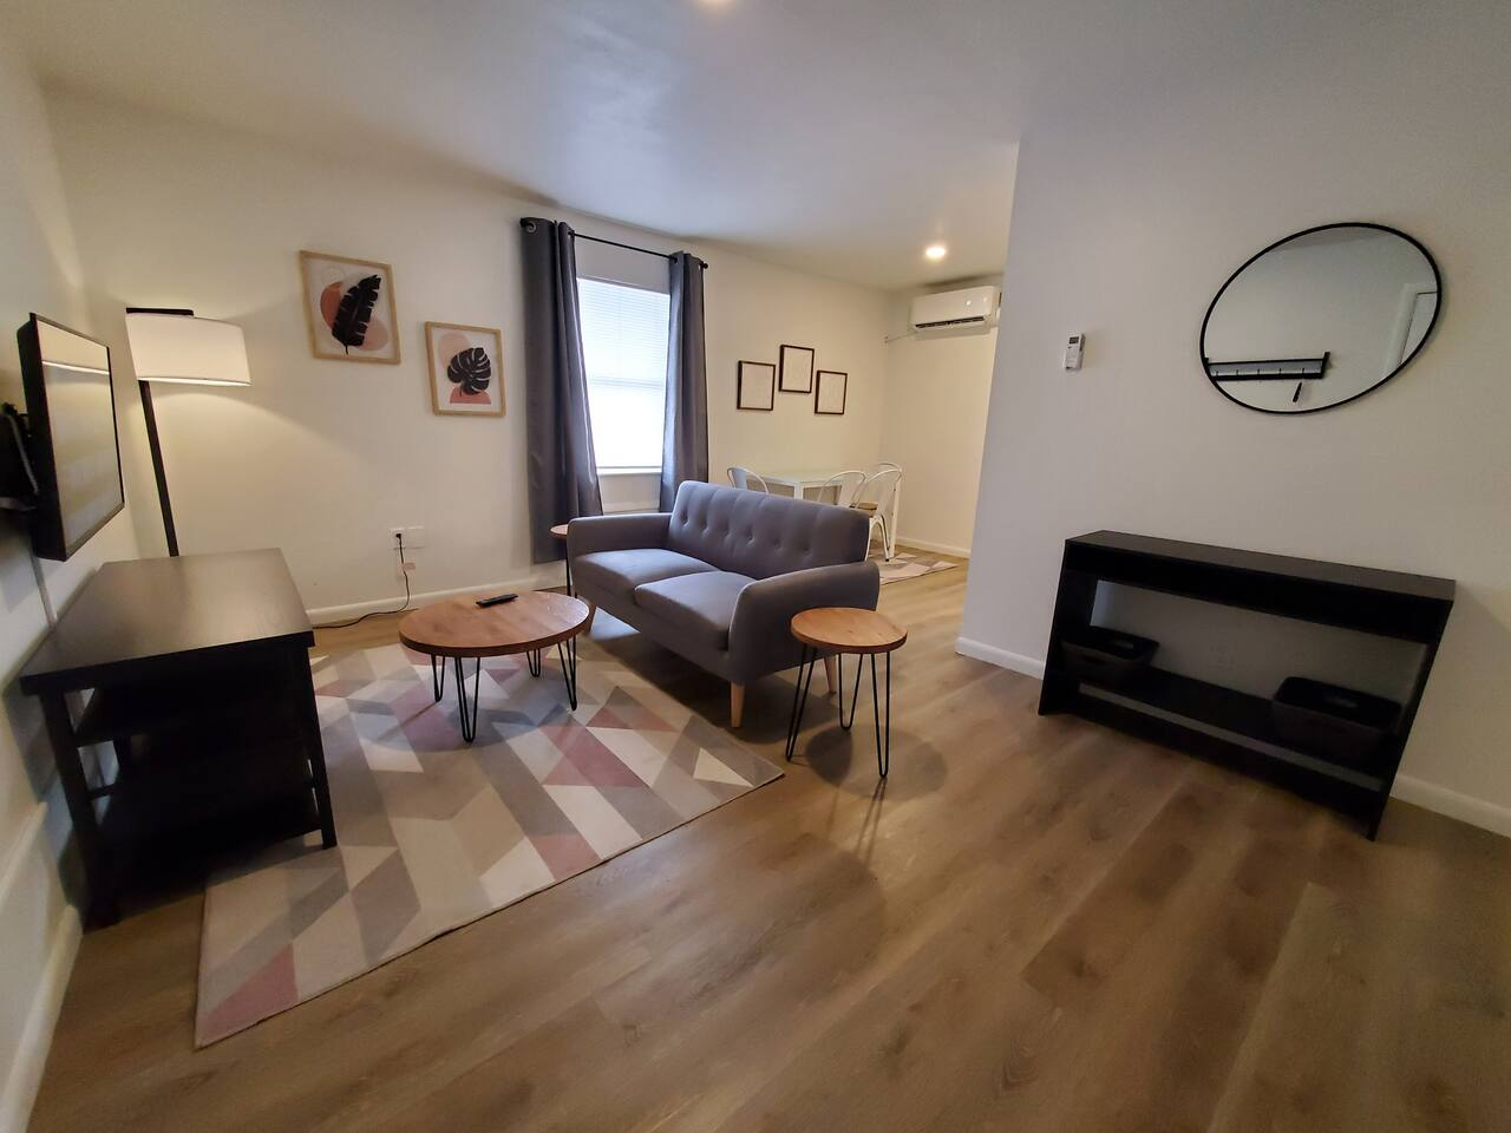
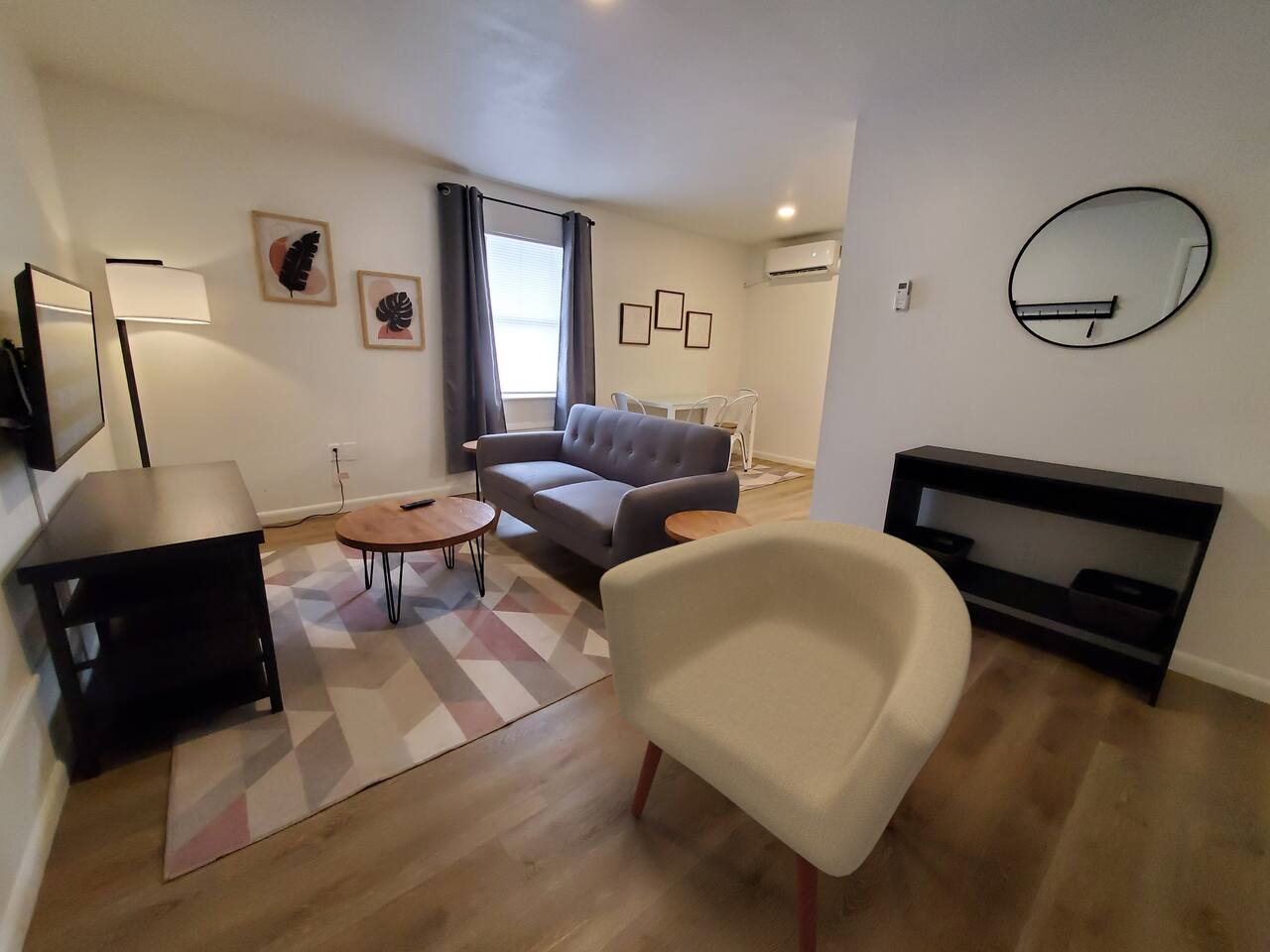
+ armchair (787, 687)
